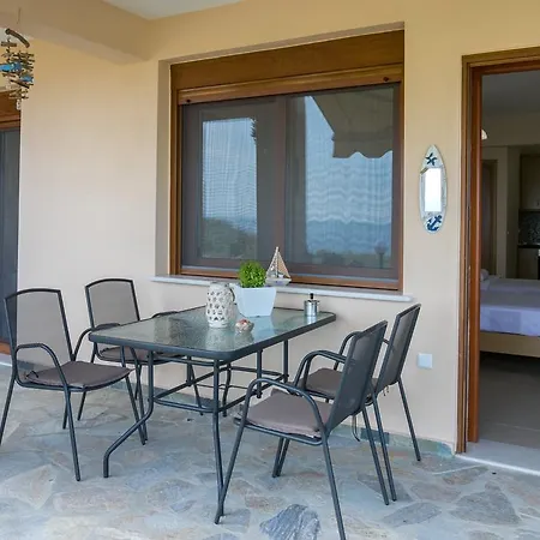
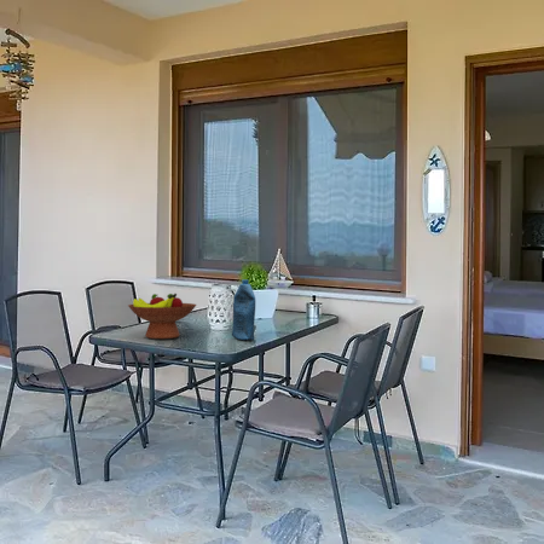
+ fruit bowl (162, 314)
+ bottle (243, 309)
